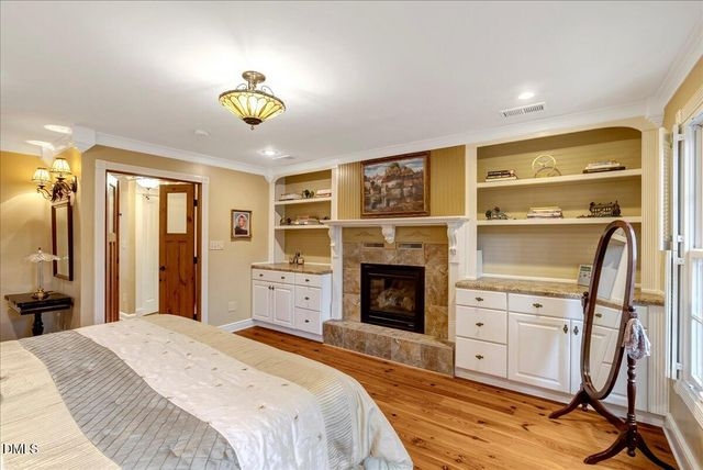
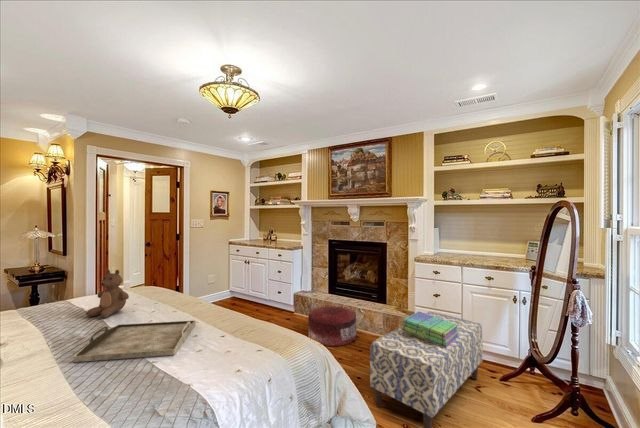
+ stack of books (429, 328)
+ serving tray (143, 333)
+ bench (430, 361)
+ pouf (332, 323)
+ teddy bear (107, 292)
